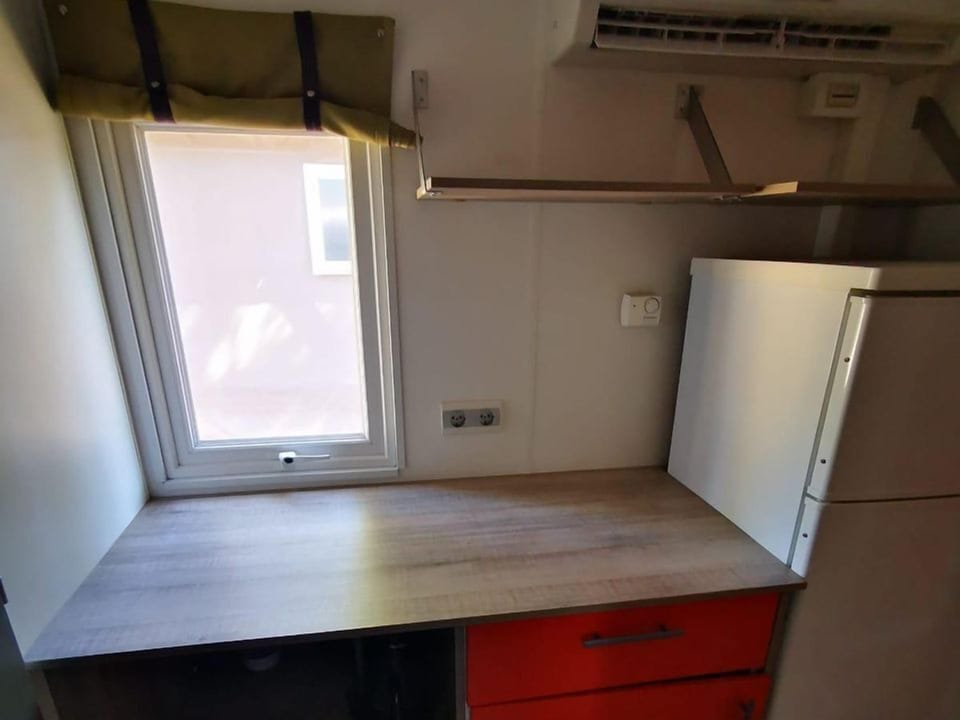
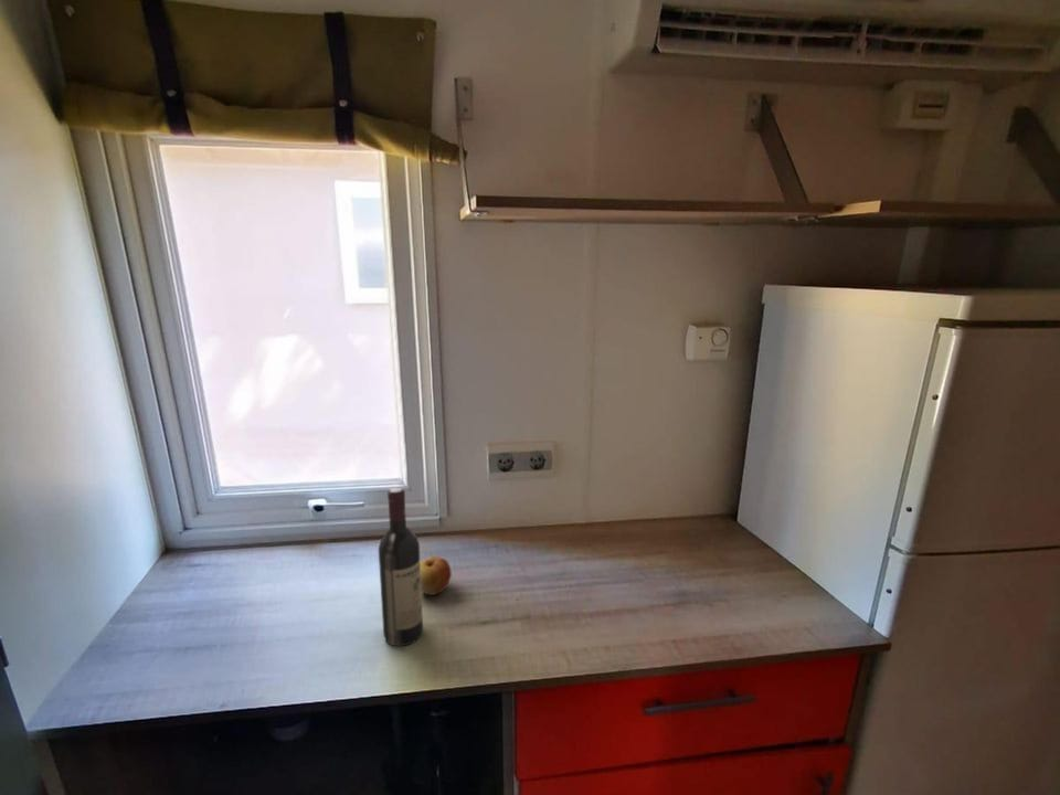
+ apple (432, 574)
+ wine bottle (400, 563)
